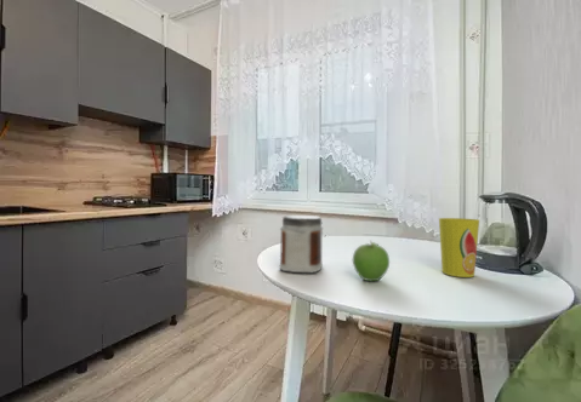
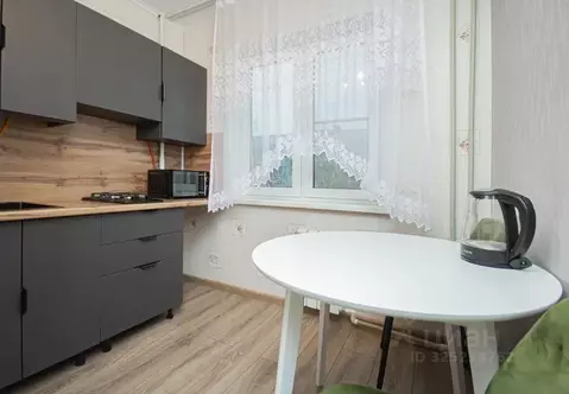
- jar (301, 242)
- fruit (370, 259)
- cup (457, 246)
